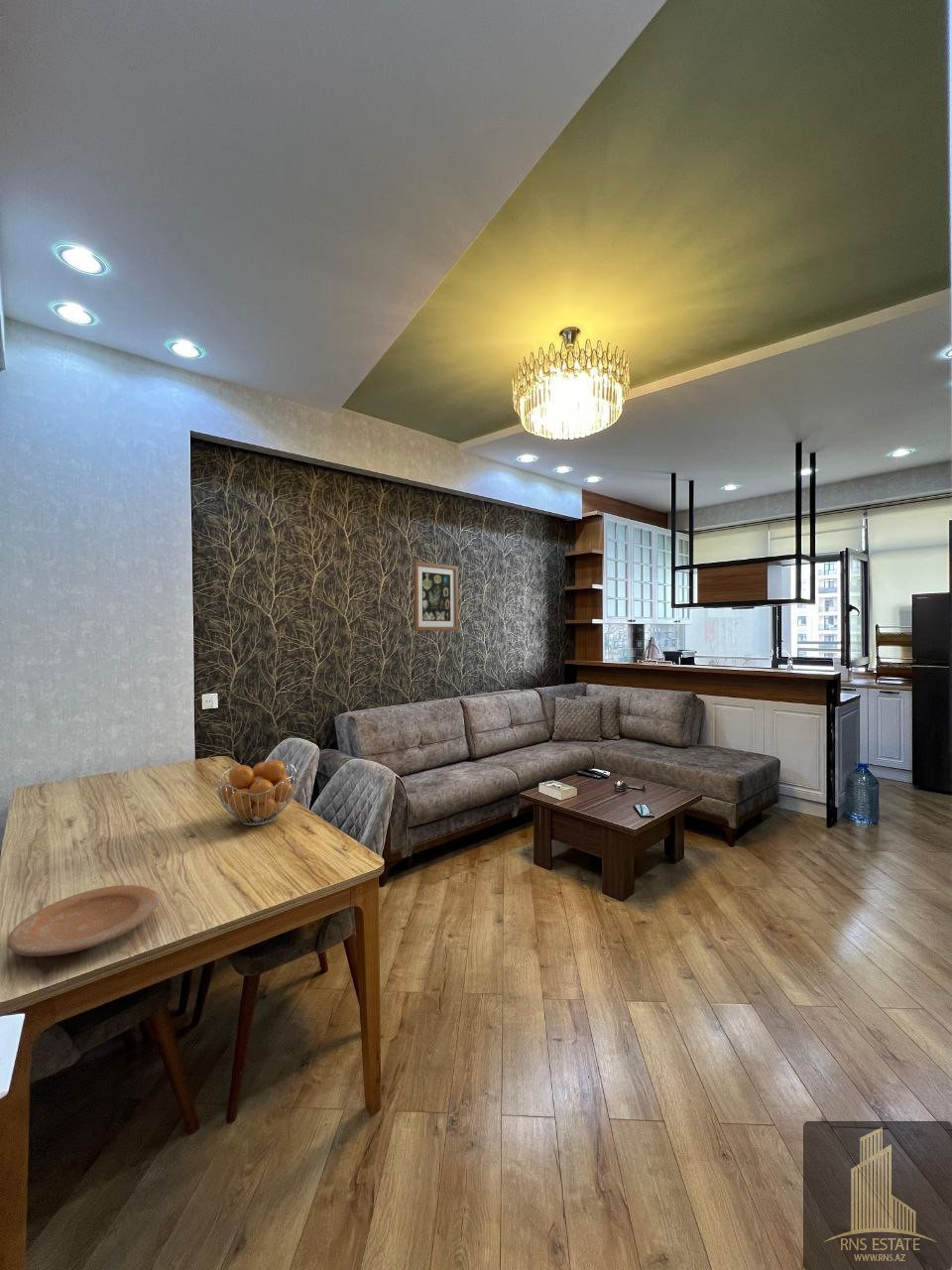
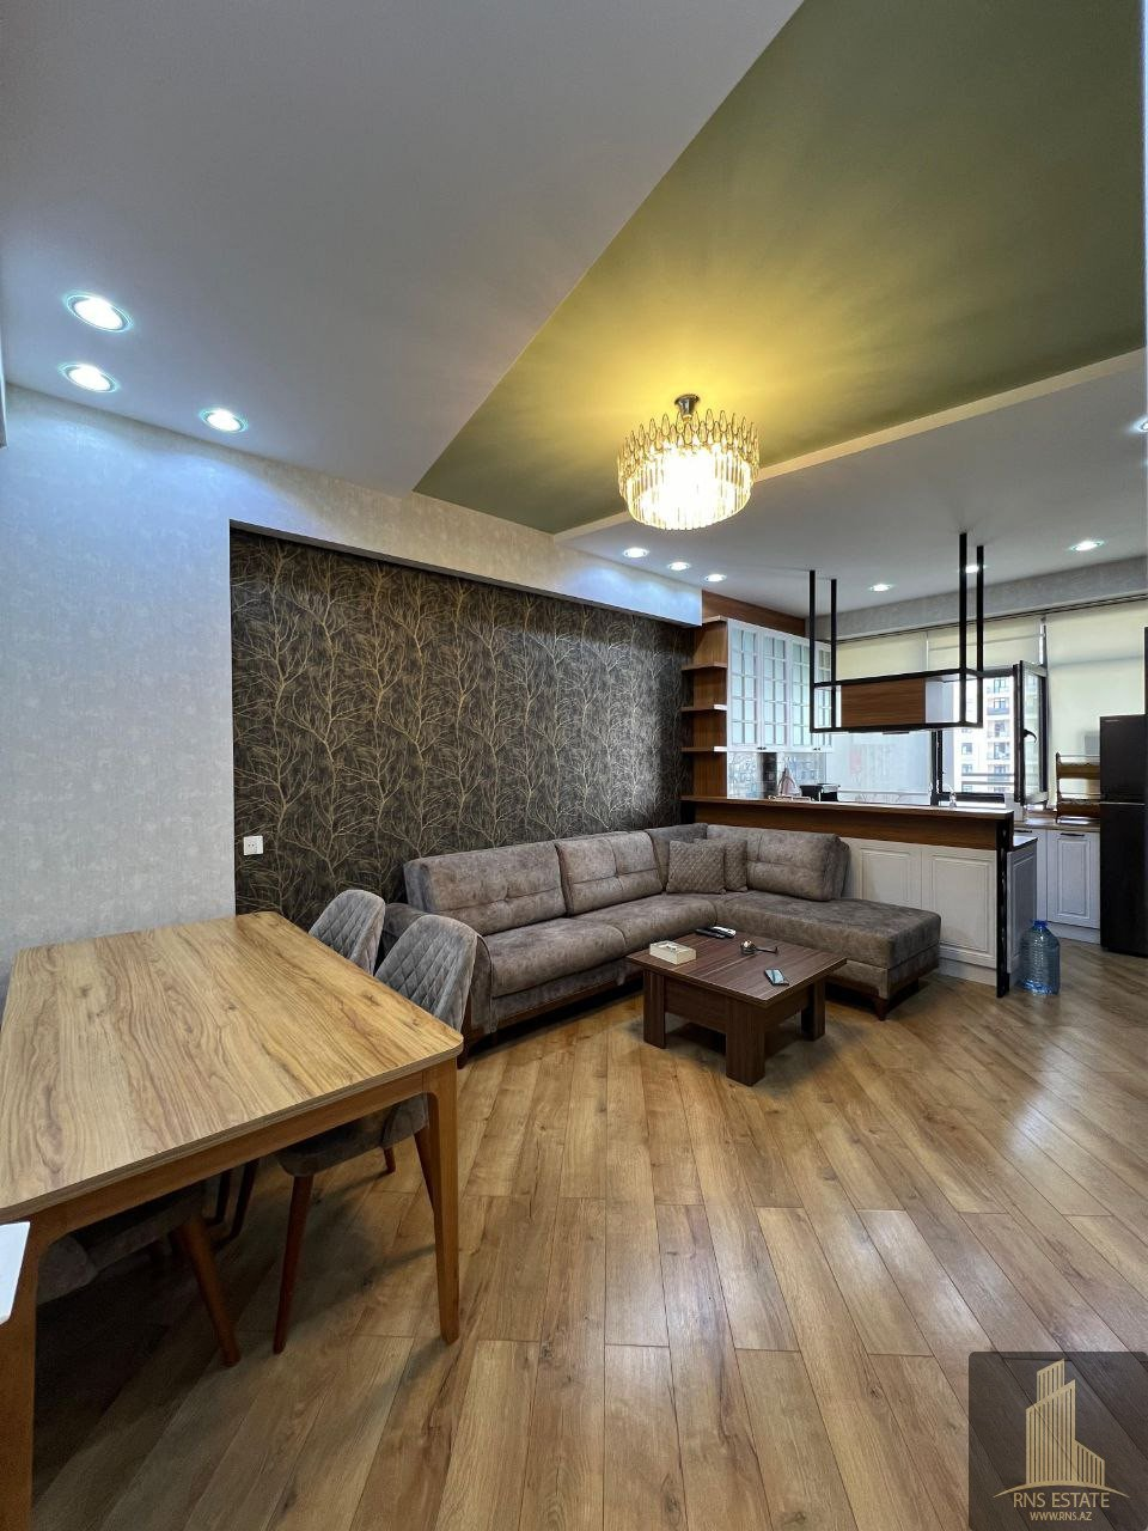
- wall art (436, 596)
- fruit basket (259, 790)
- plate (88, 924)
